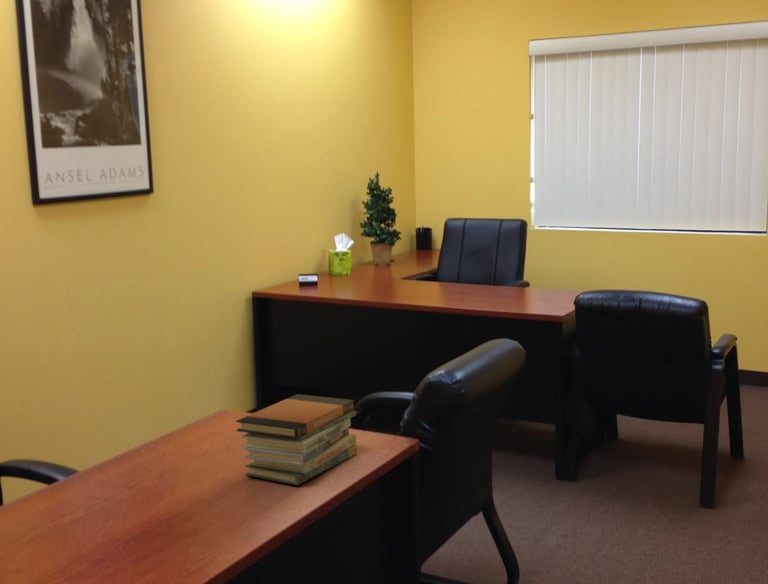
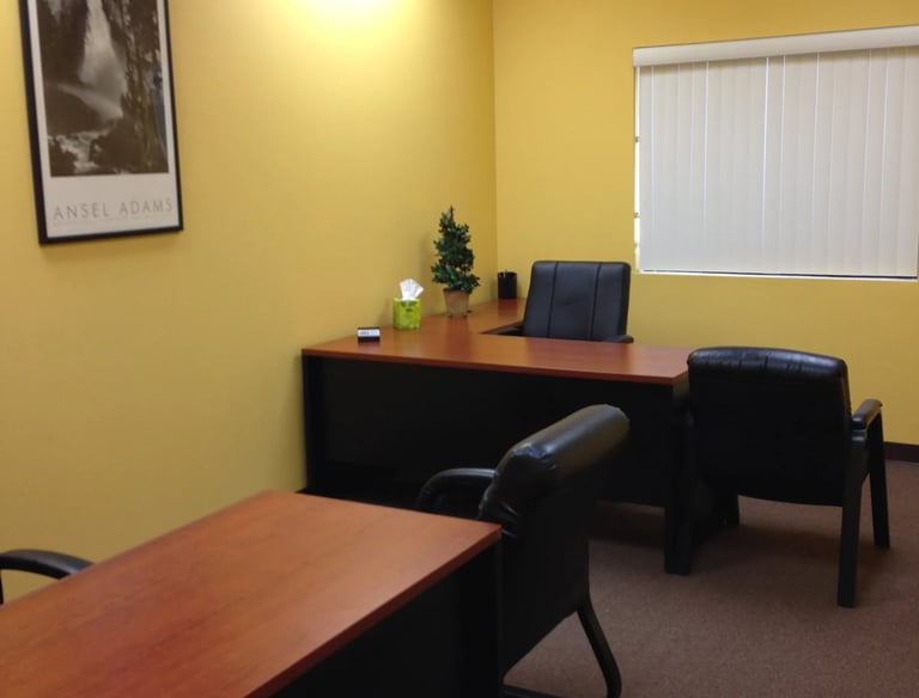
- book stack (299, 437)
